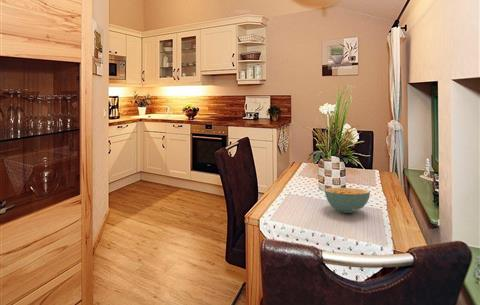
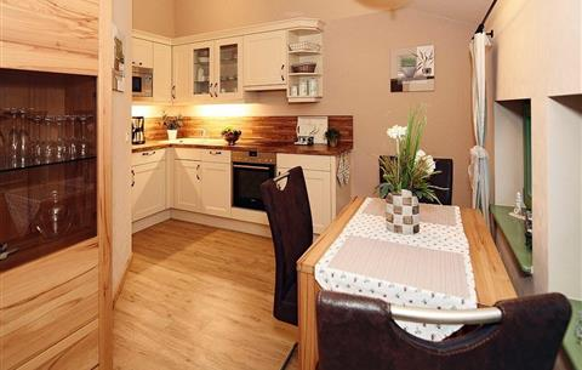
- cereal bowl (346, 201)
